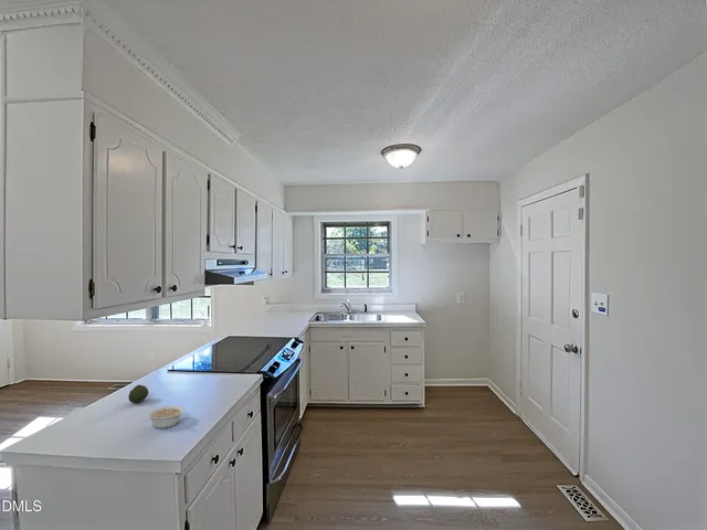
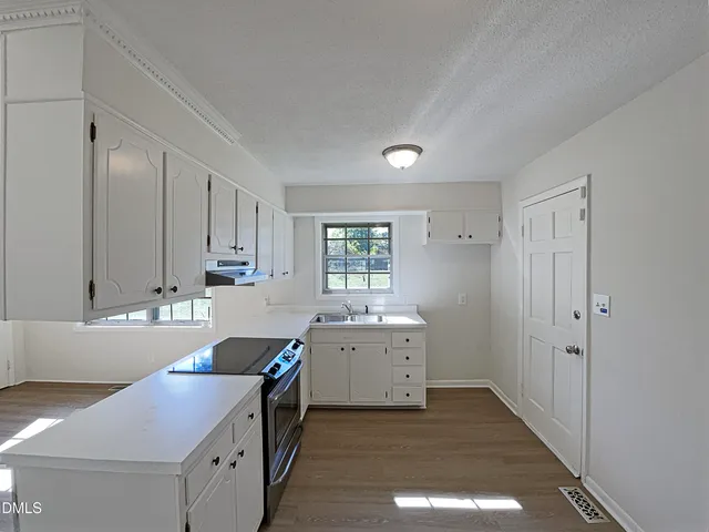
- legume (167, 416)
- fruit (138, 393)
